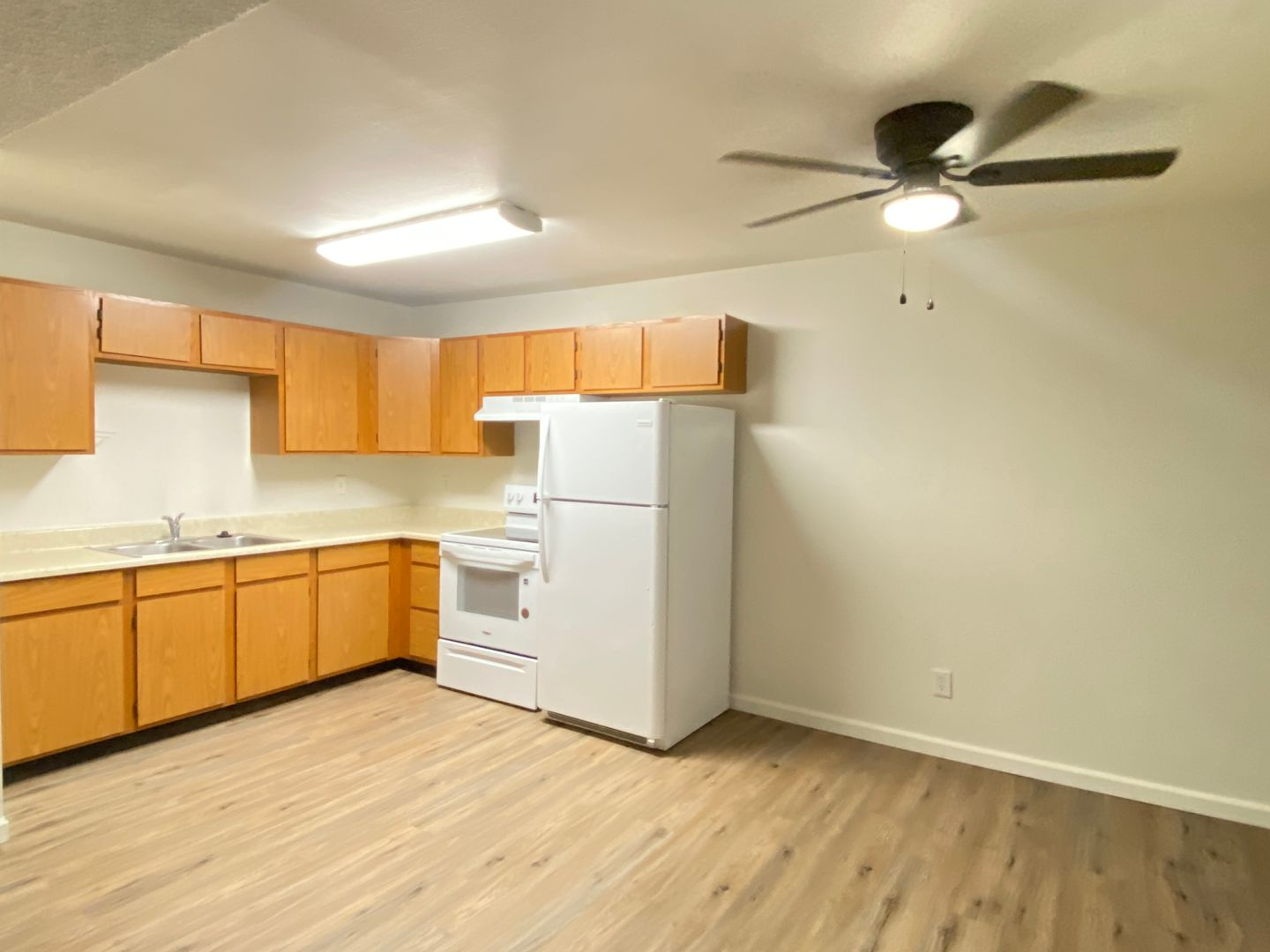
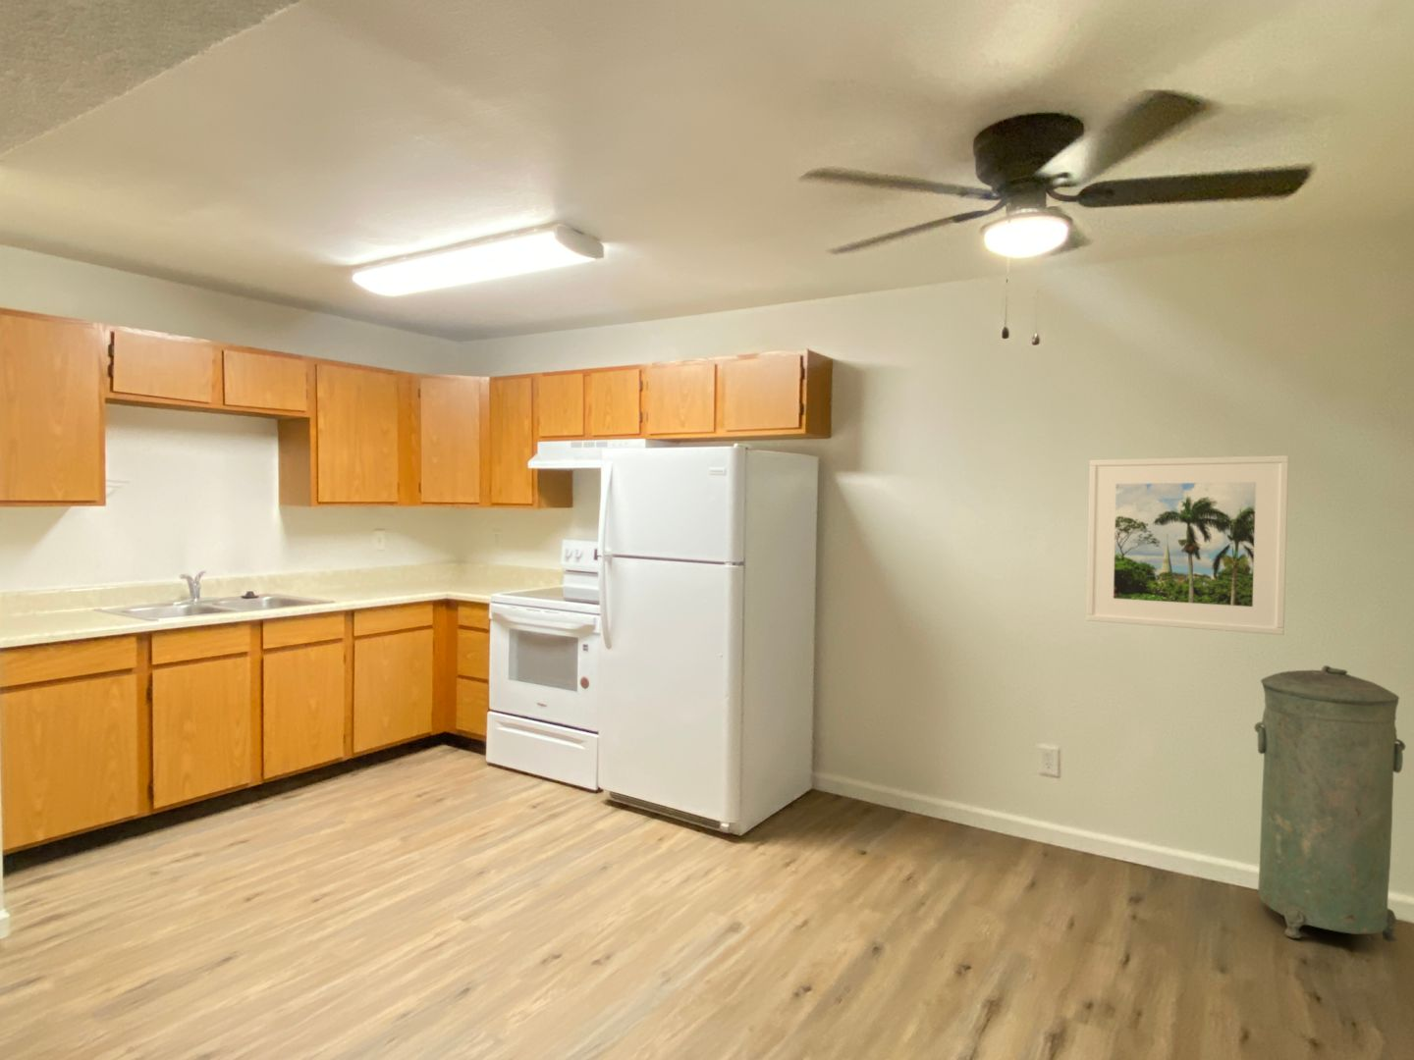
+ trash can (1325, 795)
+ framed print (1181, 542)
